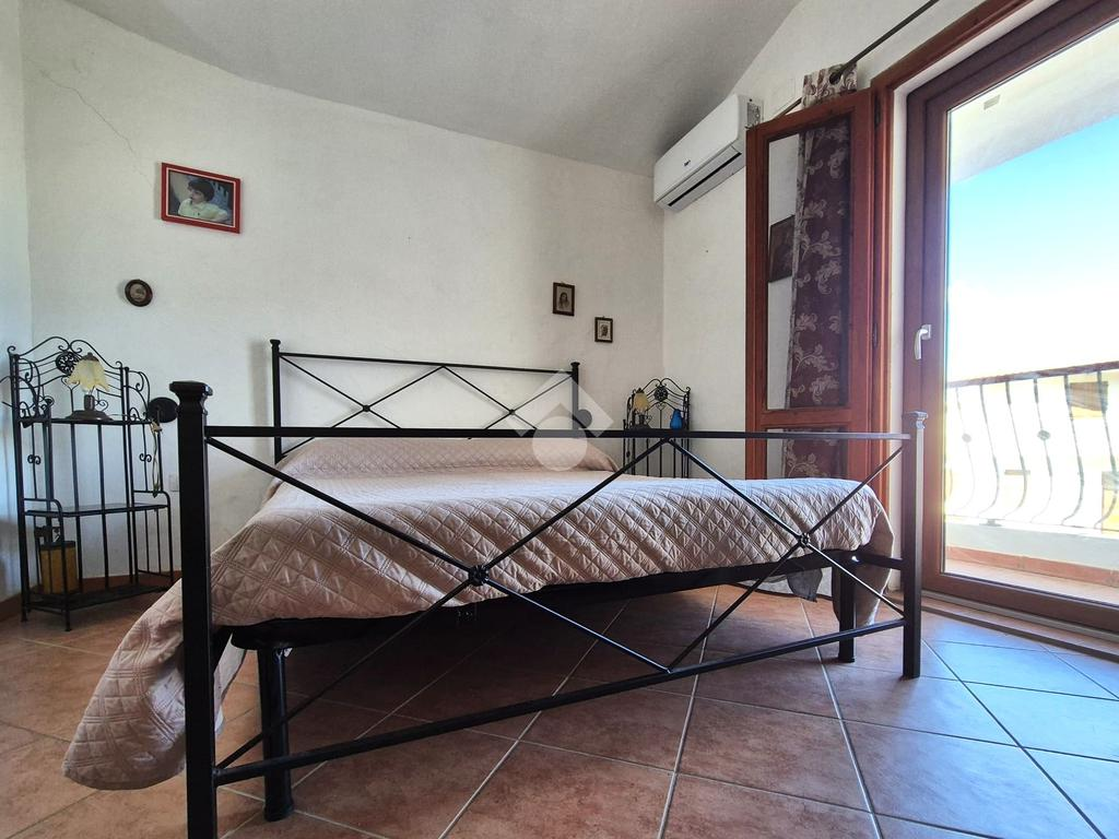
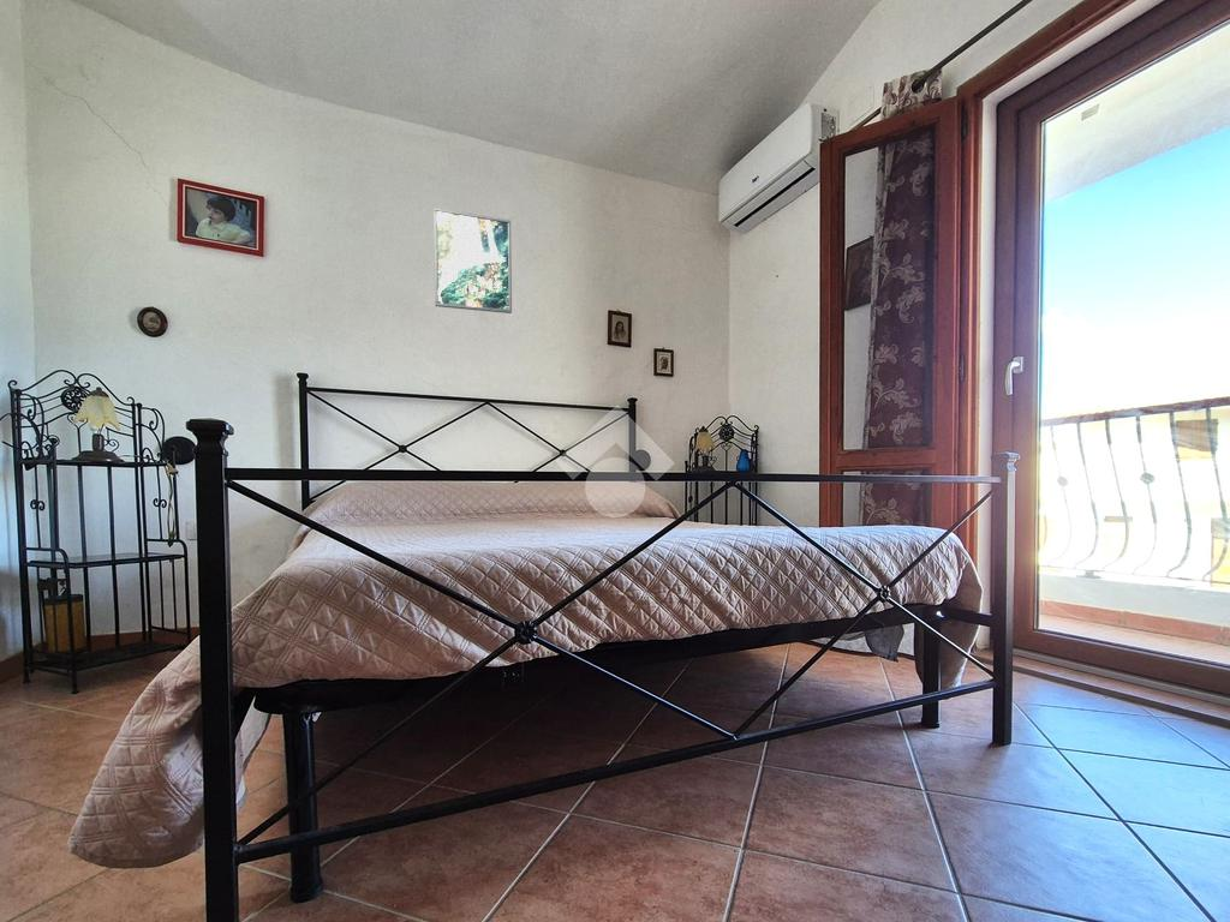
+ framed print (473, 262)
